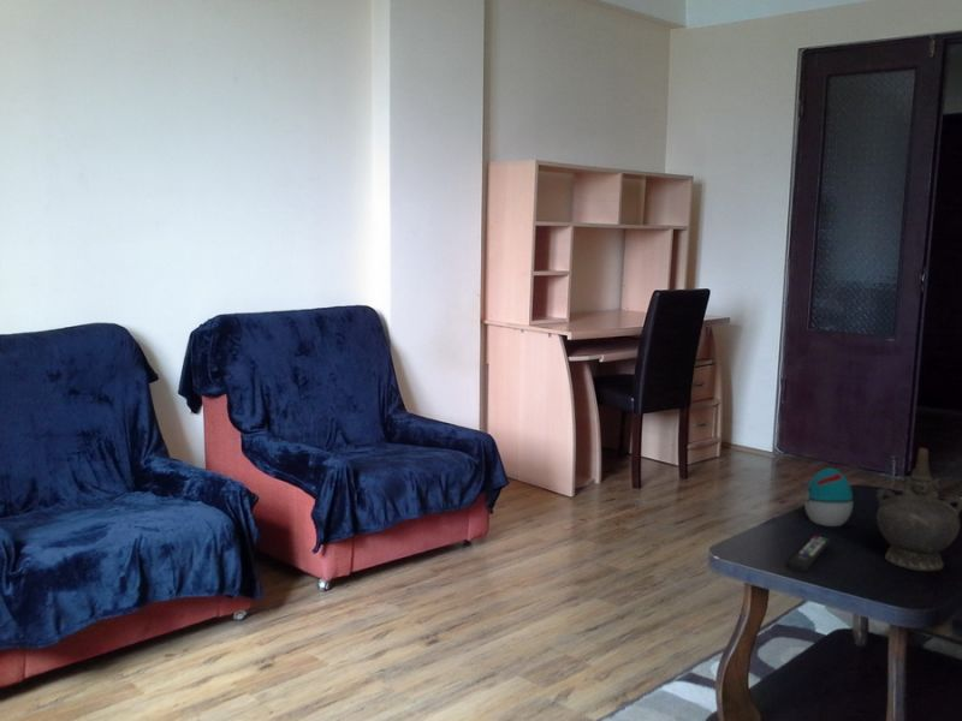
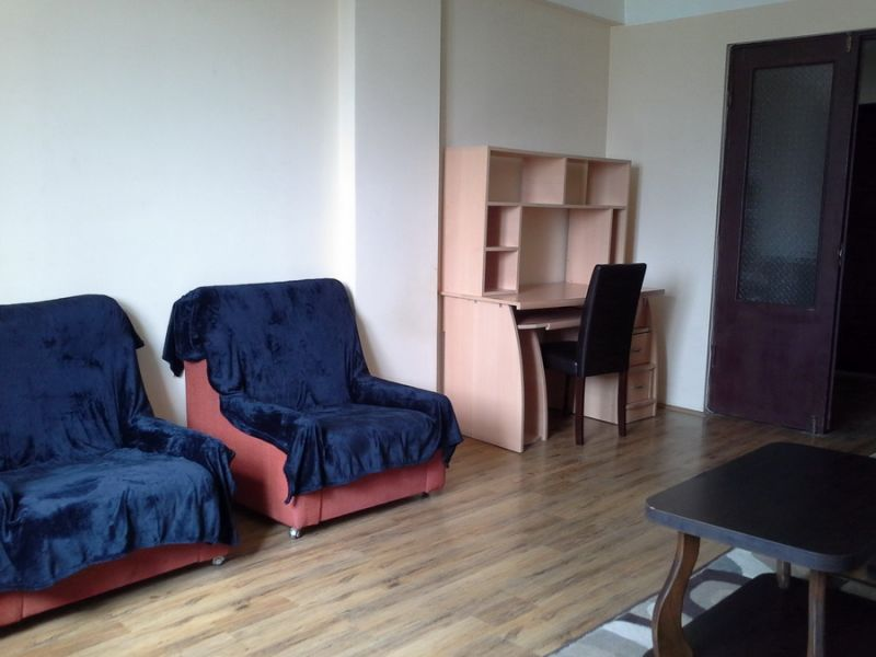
- decorative egg (829, 495)
- ceremonial vessel (919, 503)
- remote control (809, 552)
